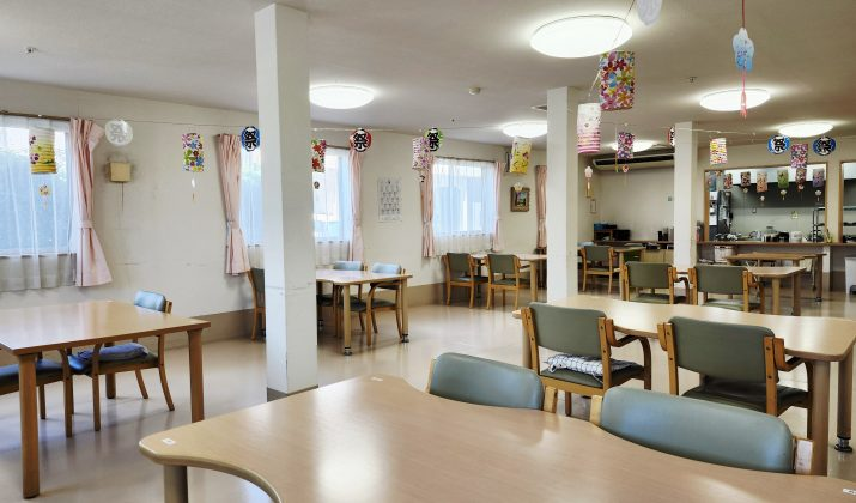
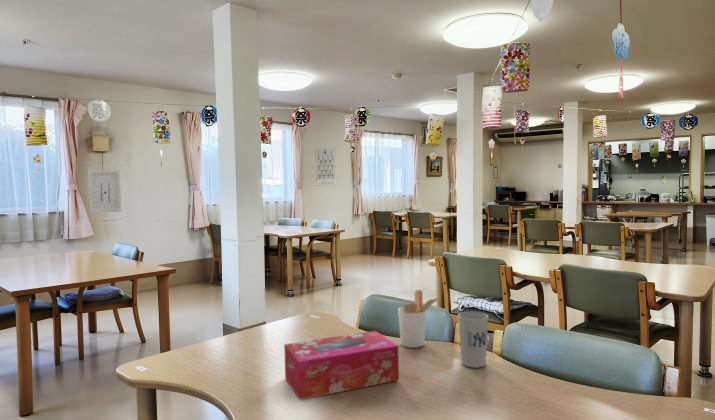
+ wall art (105, 191)
+ cup (473, 339)
+ tissue box (341, 362)
+ utensil holder (419, 319)
